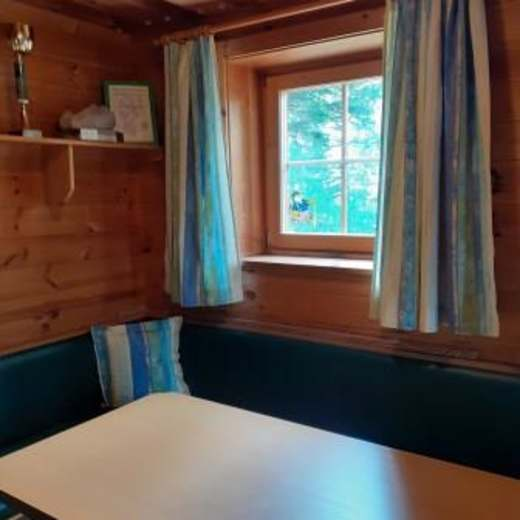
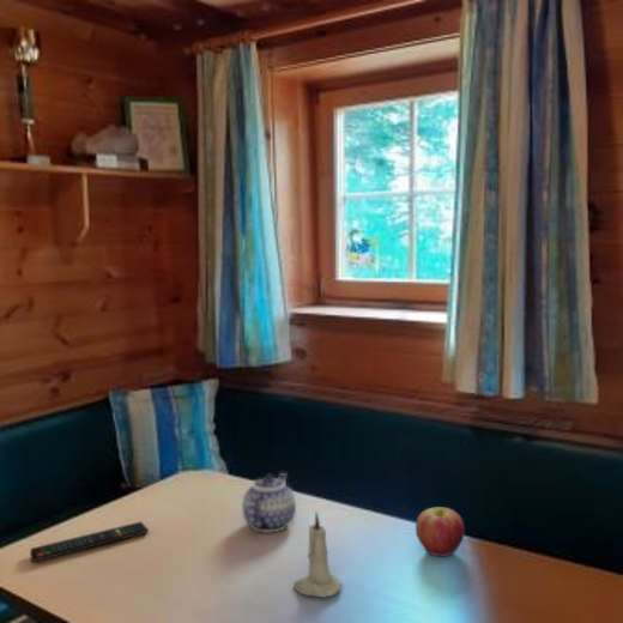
+ apple (440, 530)
+ teapot (268, 500)
+ remote control (90, 542)
+ candle (315, 550)
